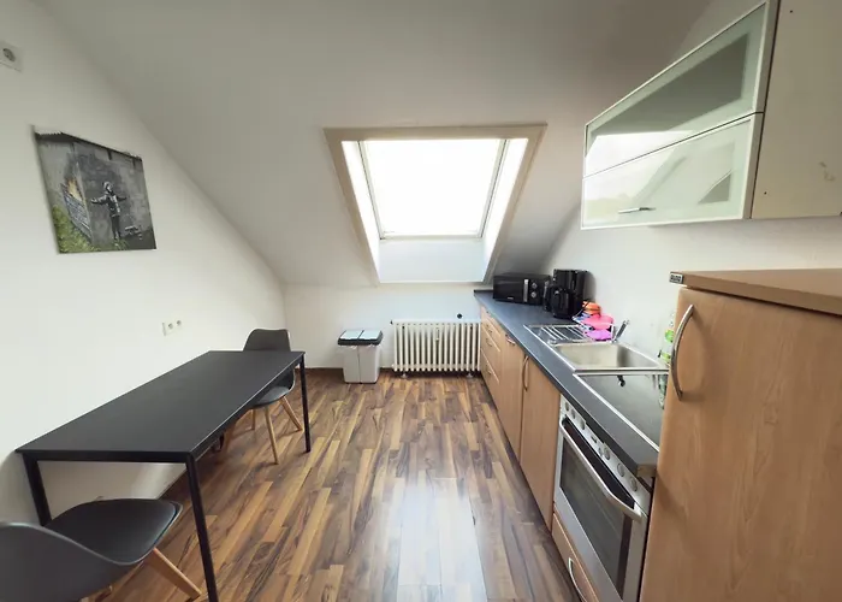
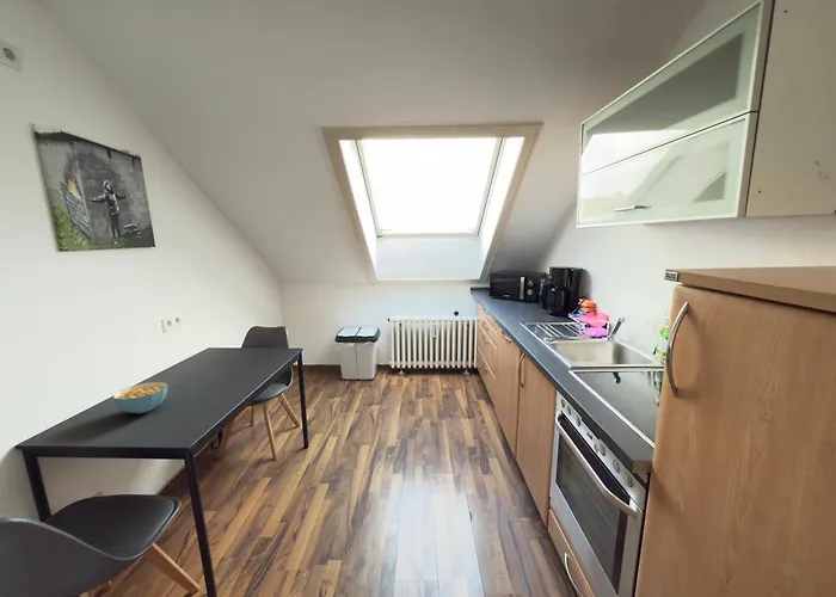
+ cereal bowl (142, 400)
